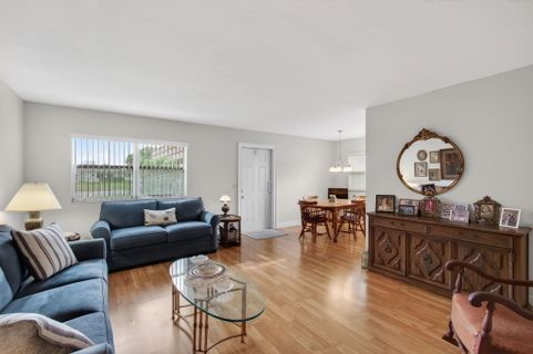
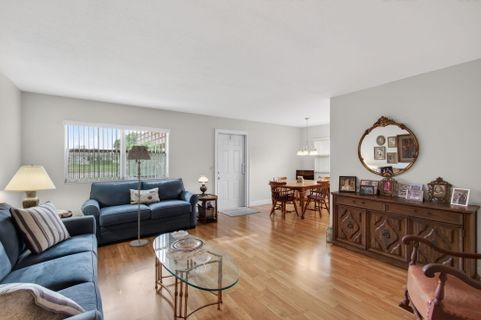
+ floor lamp (138, 194)
